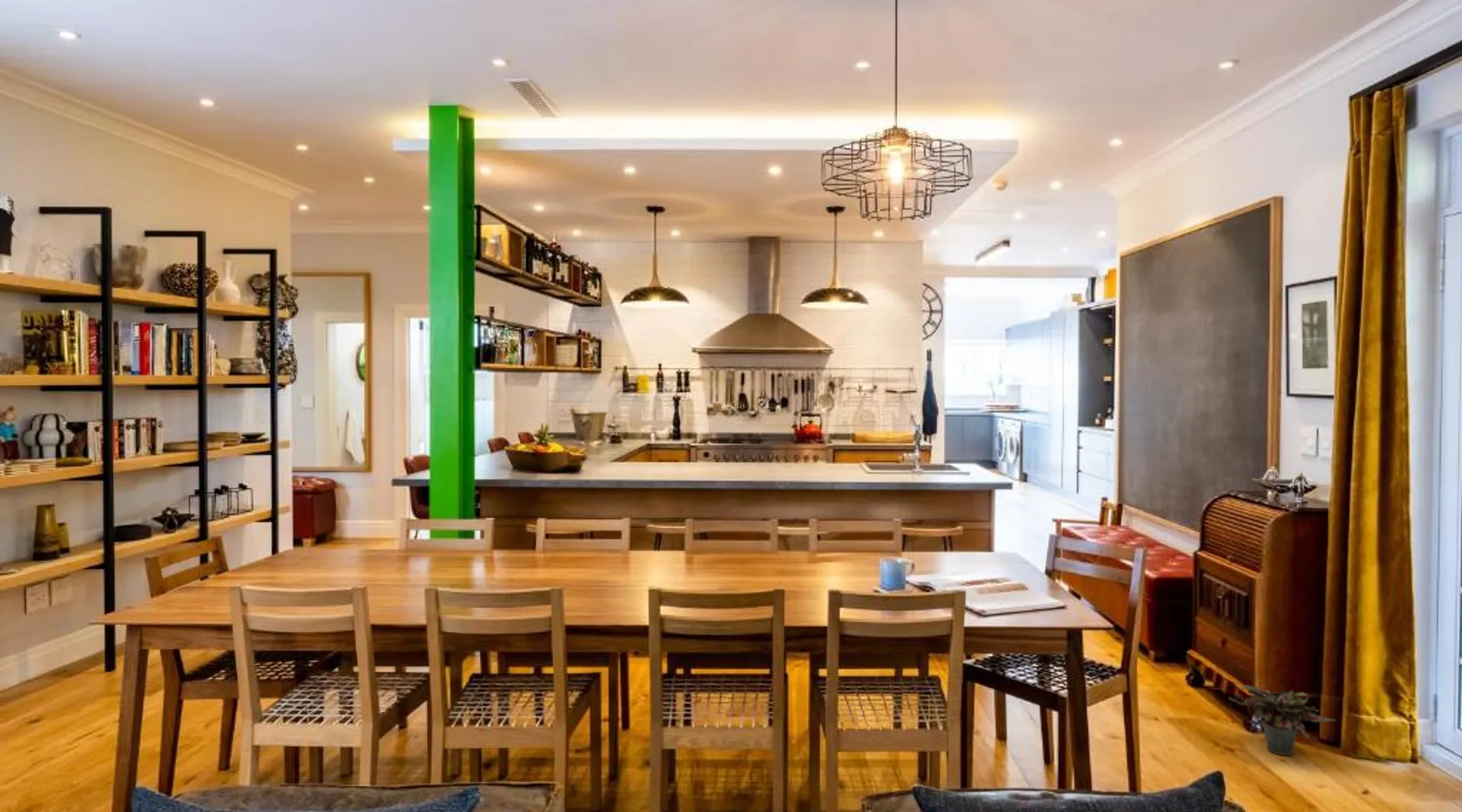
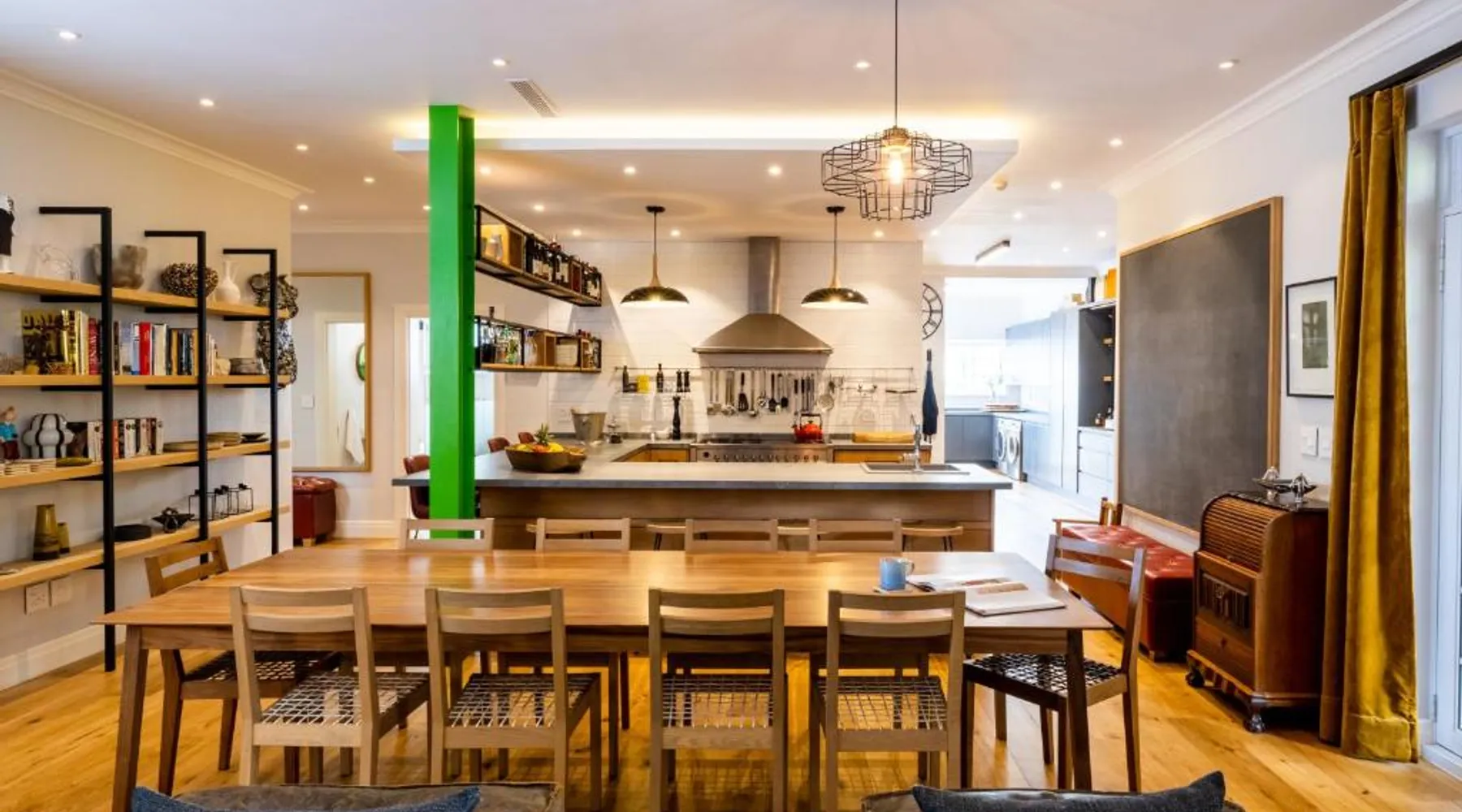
- potted plant (1280, 720)
